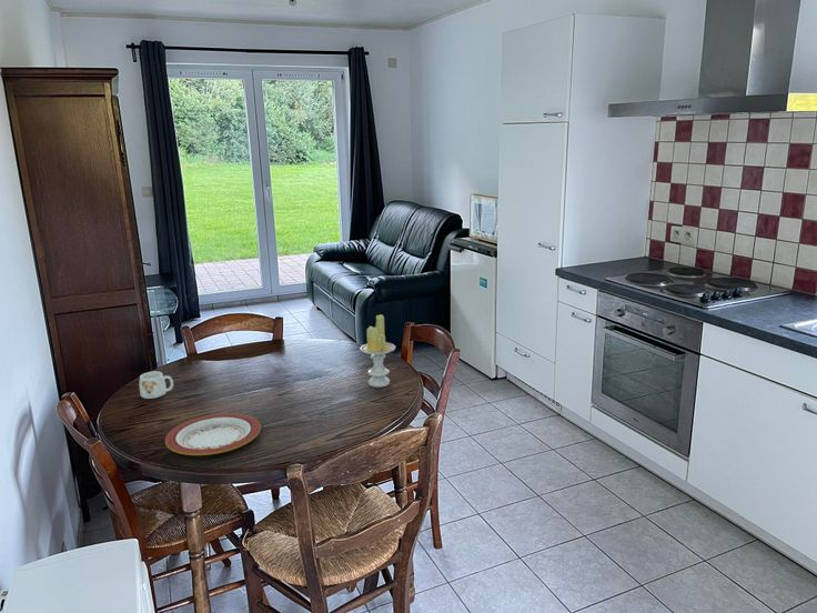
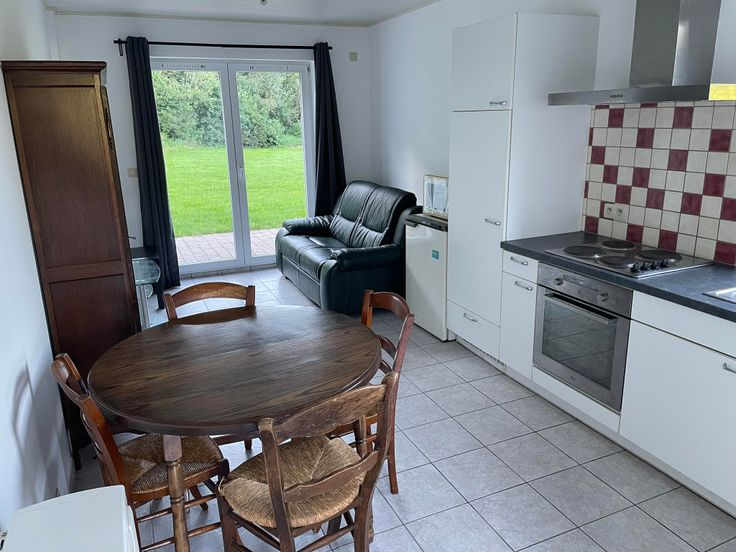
- candle (377, 350)
- mug (157, 384)
- plate (214, 435)
